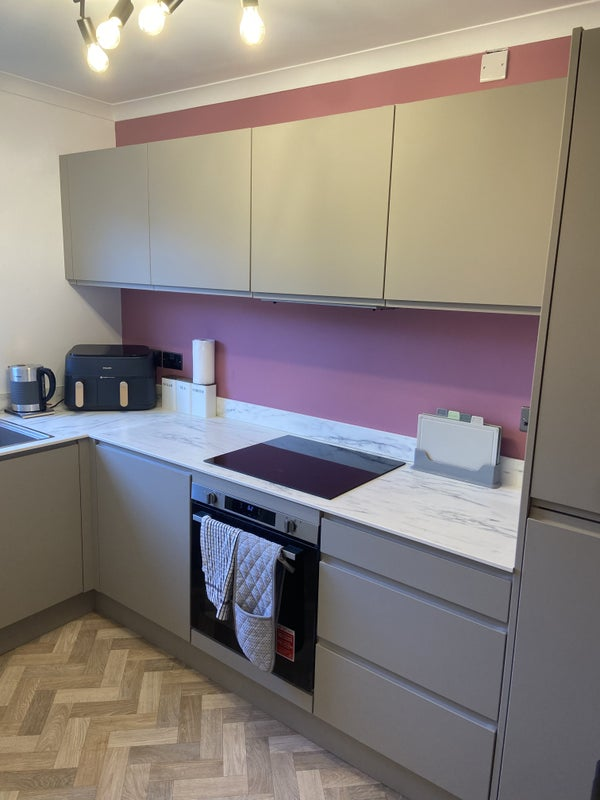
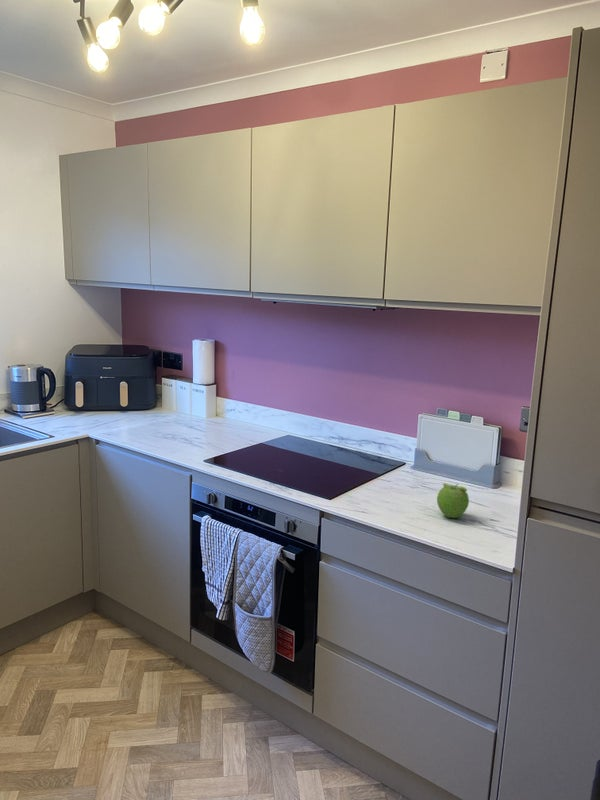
+ fruit (452, 499)
